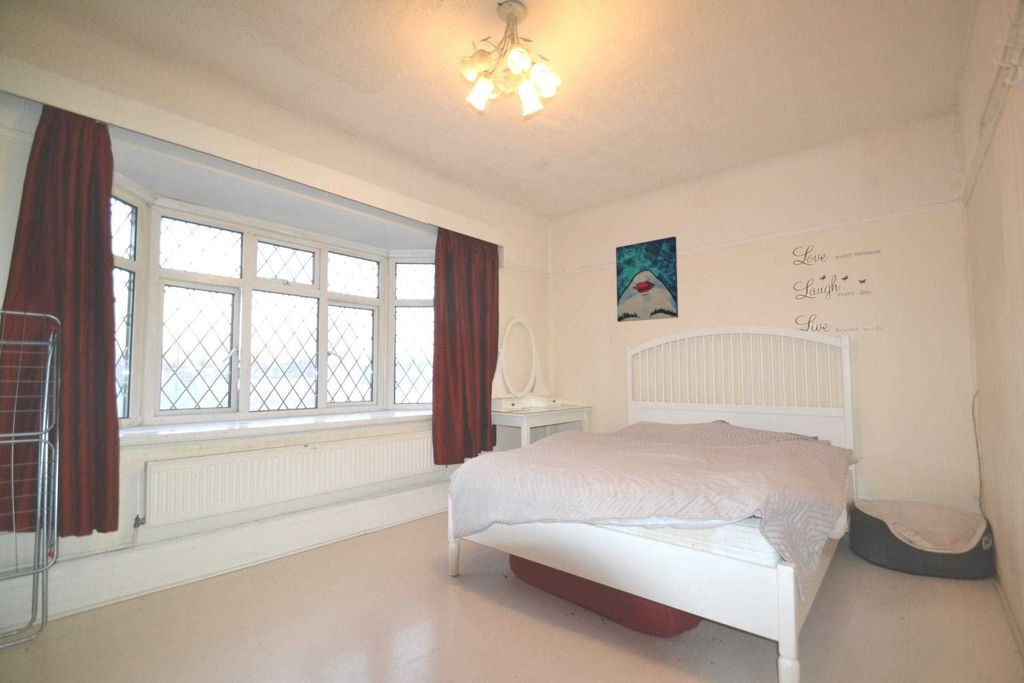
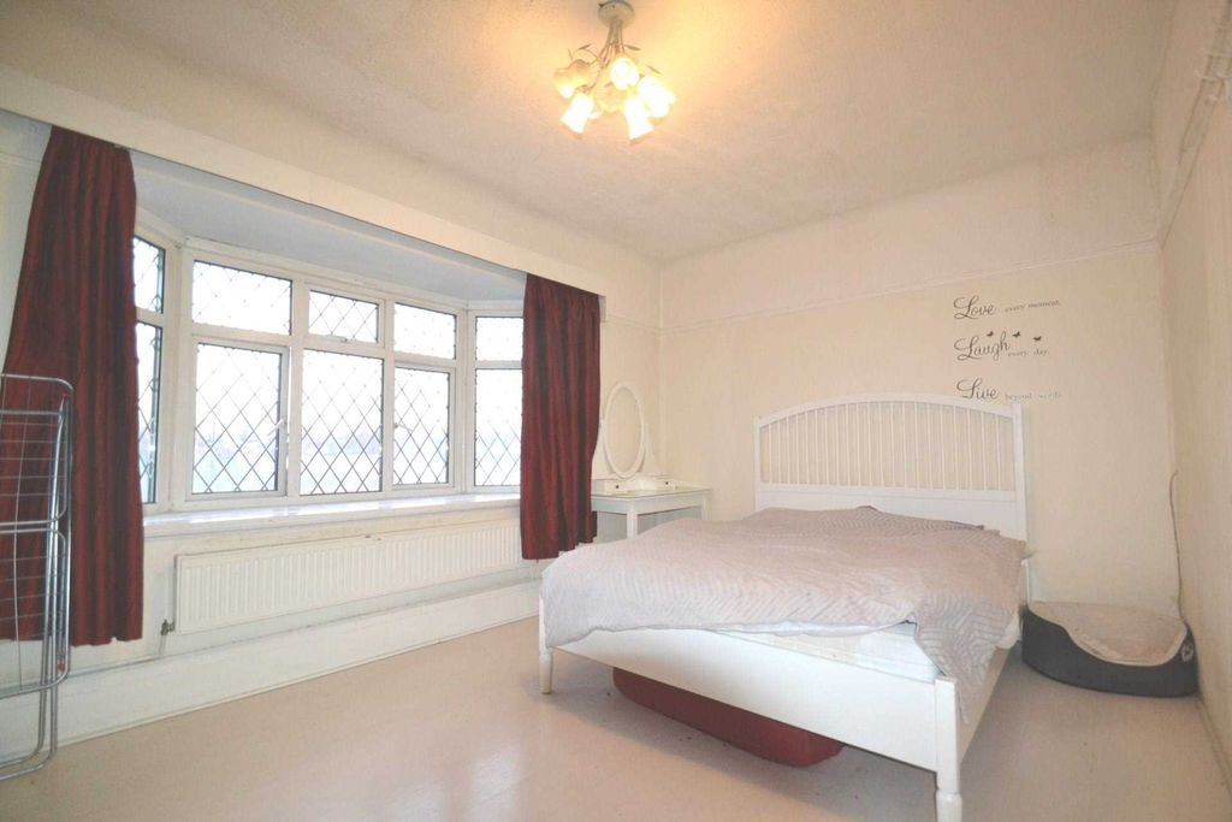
- wall art (645, 281)
